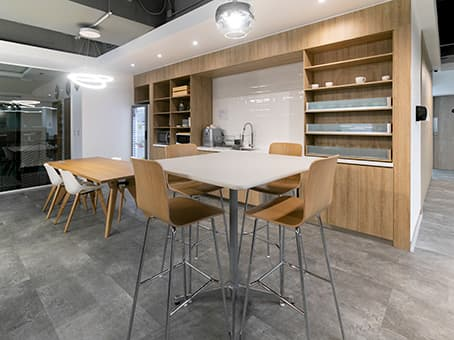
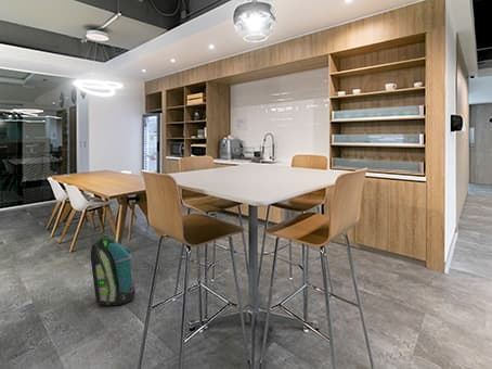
+ backpack (111, 268)
